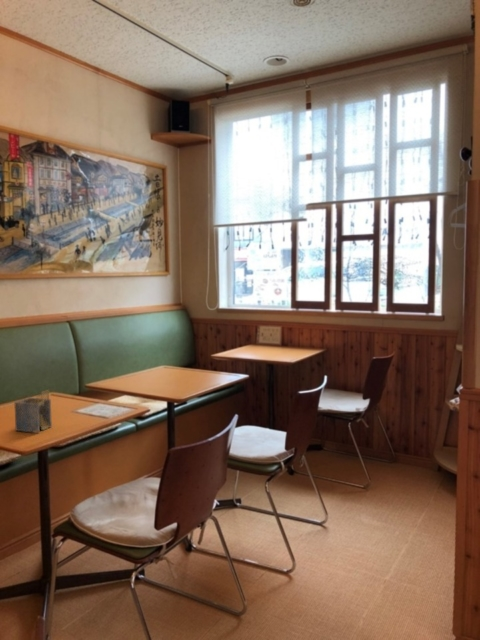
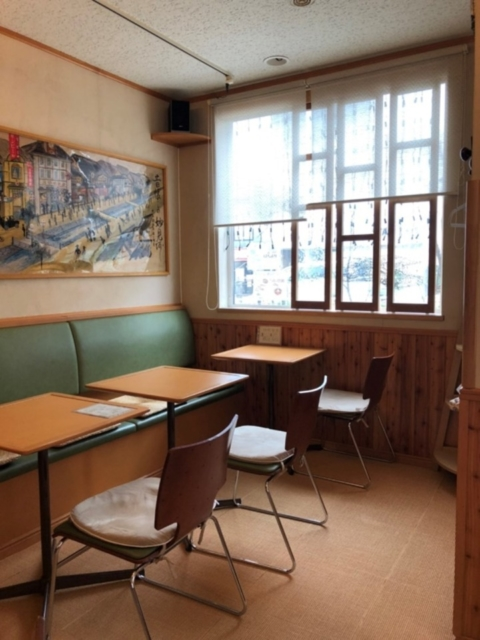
- napkin holder (33, 409)
